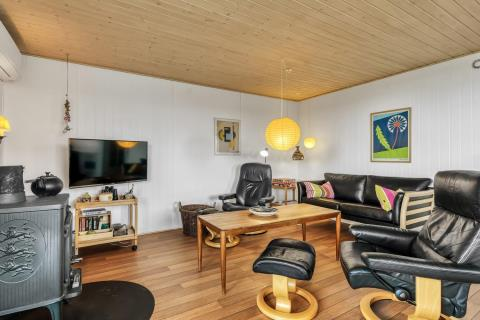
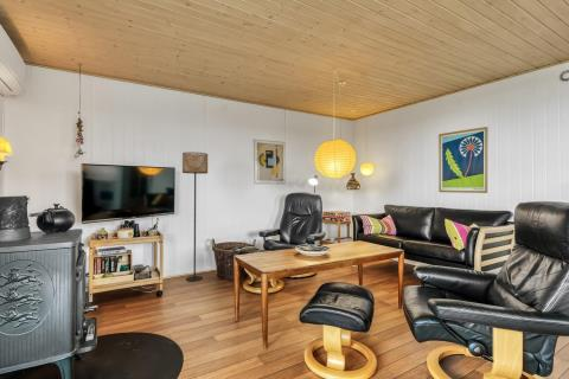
+ floor lamp (194, 216)
